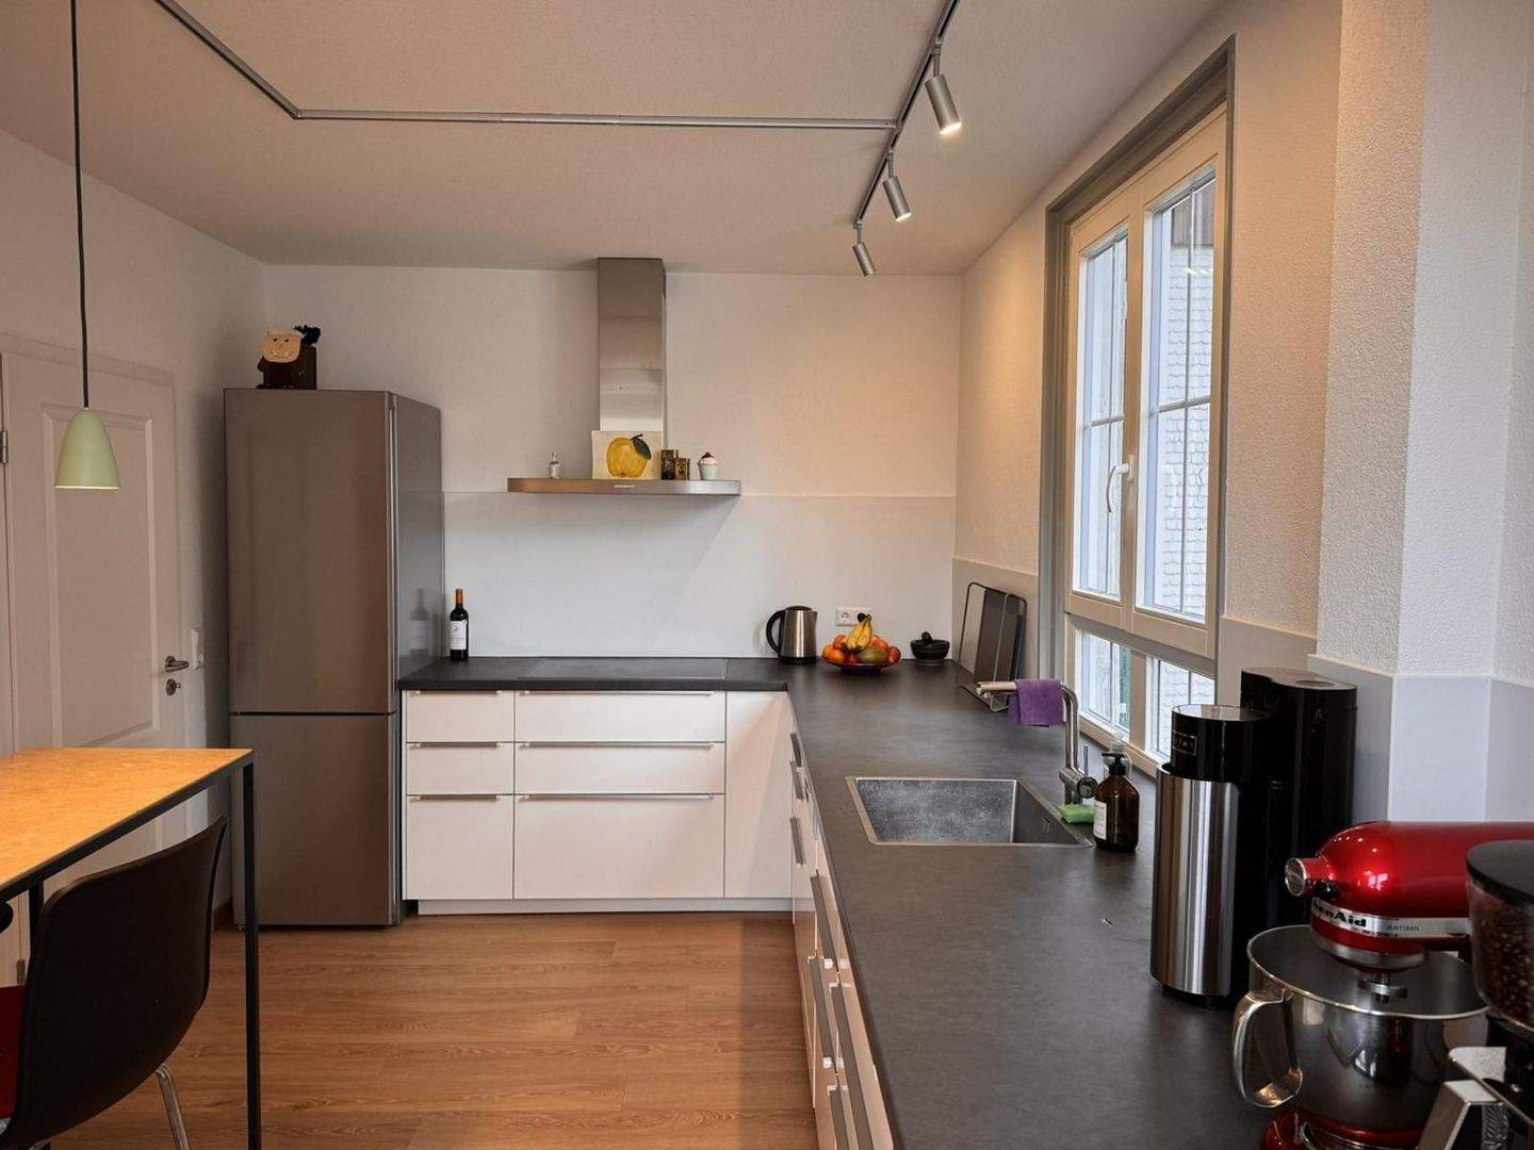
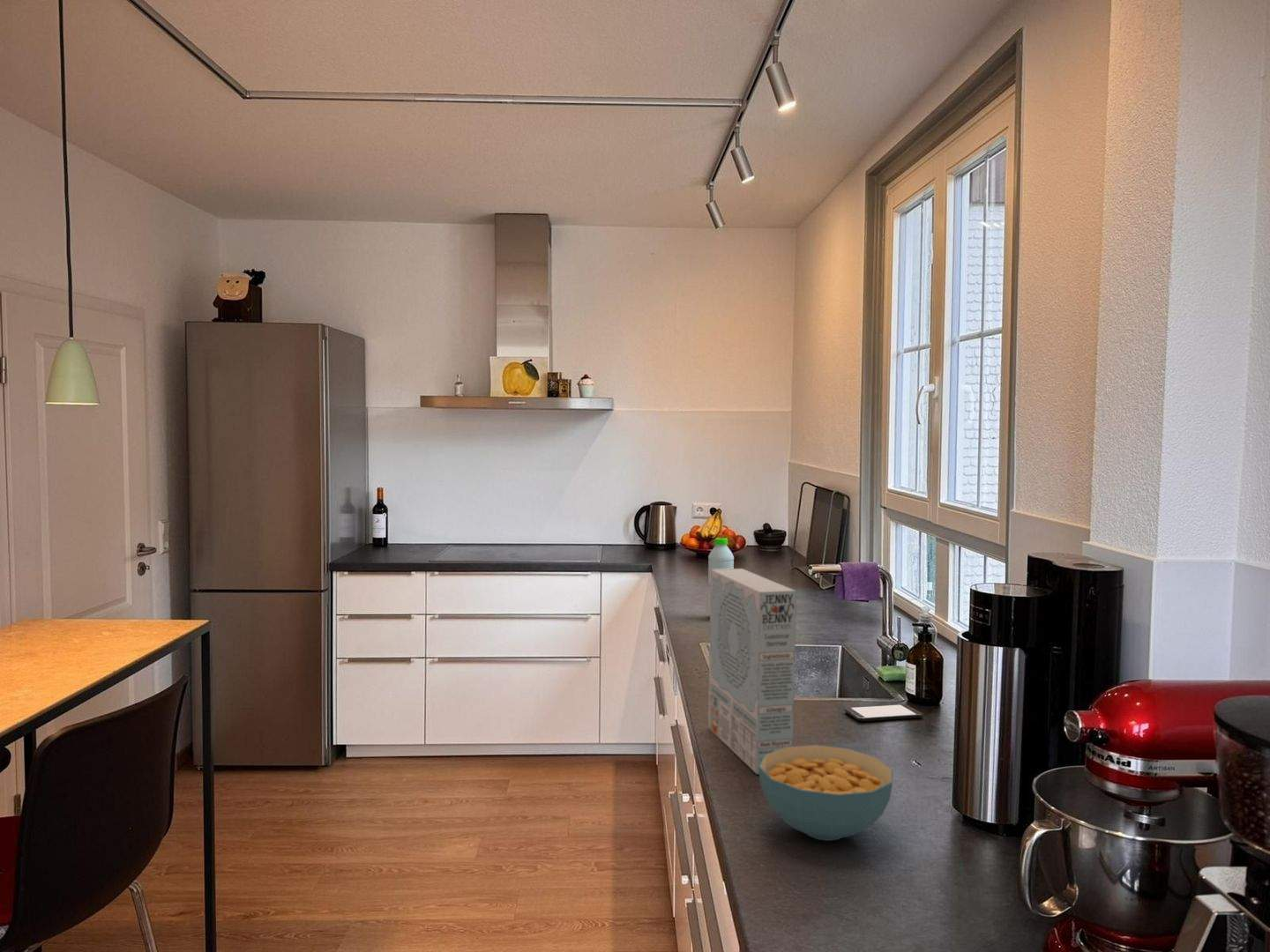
+ water bottle (721, 569)
+ smartphone (883, 712)
+ cereal bowl (825, 800)
+ cereal box (749, 664)
